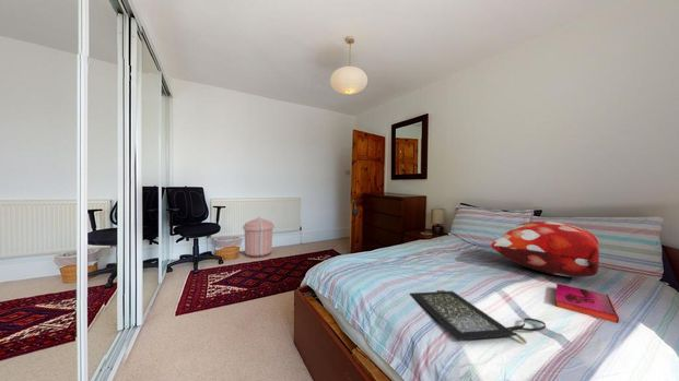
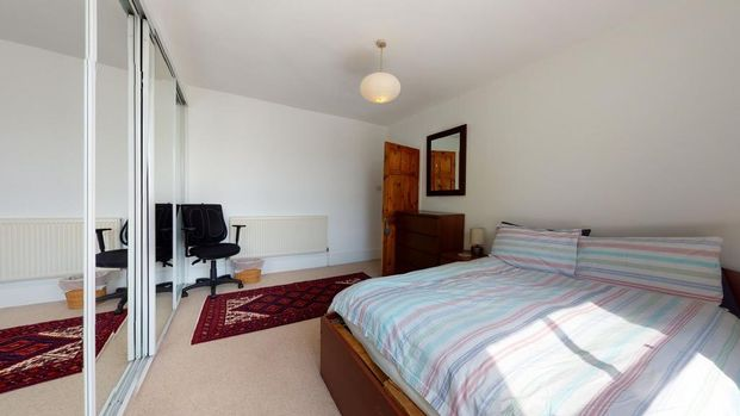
- trash can (258, 235)
- decorative pillow (545, 246)
- clutch bag (459, 312)
- hardback book (583, 300)
